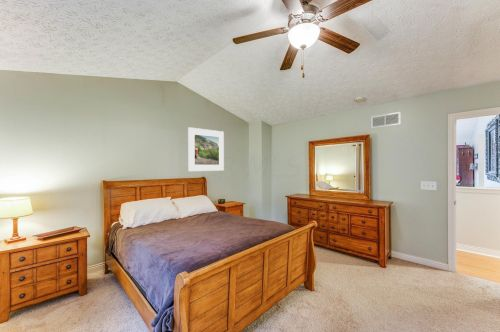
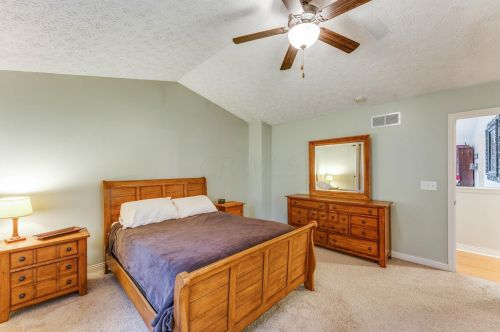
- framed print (207, 150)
